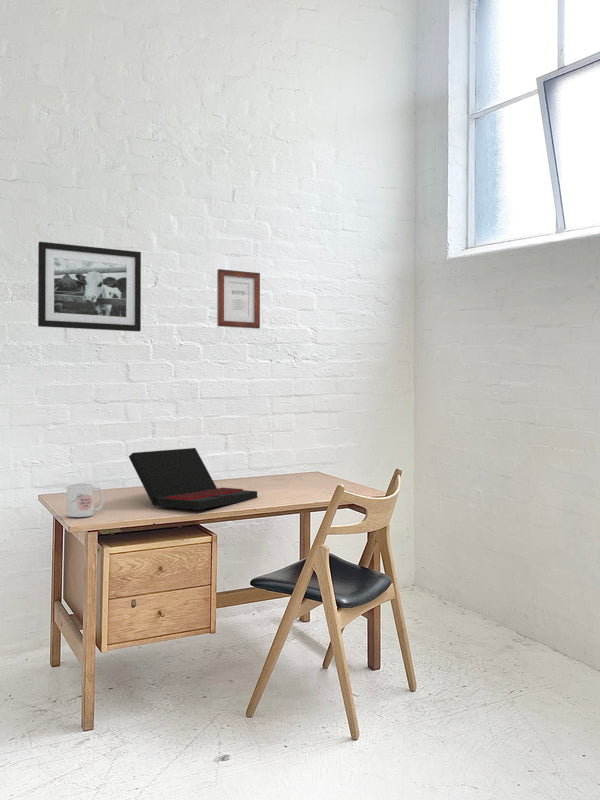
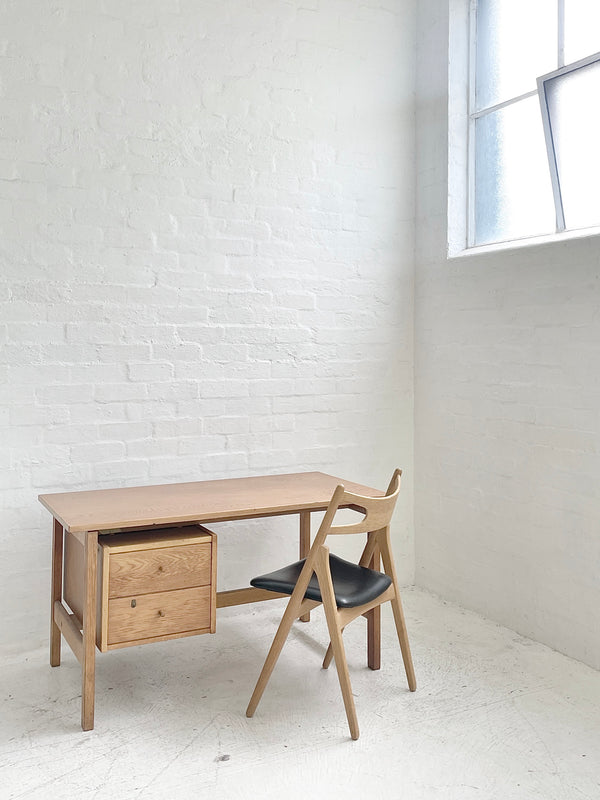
- laptop (194, 476)
- picture frame (238, 299)
- mug (85, 499)
- picture frame (91, 288)
